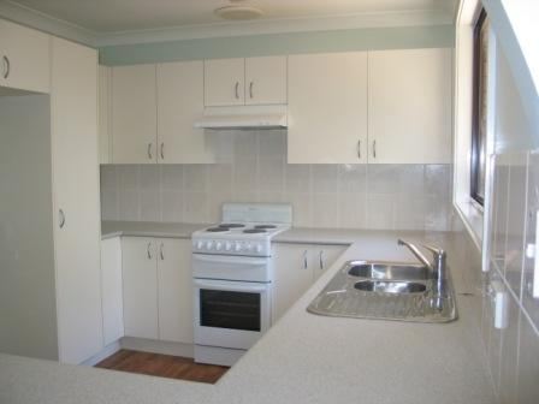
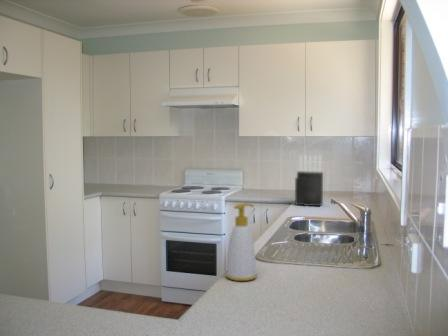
+ soap bottle (241, 240)
+ knife block (308, 180)
